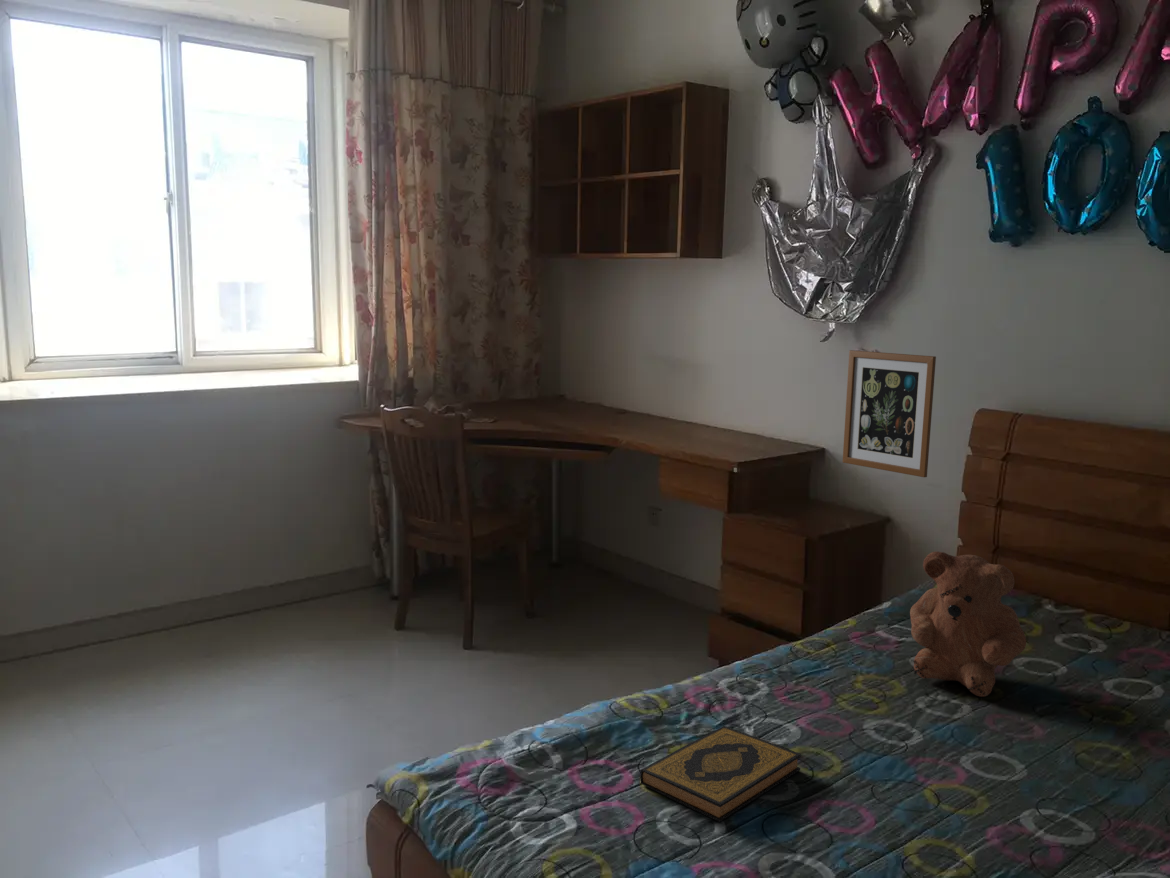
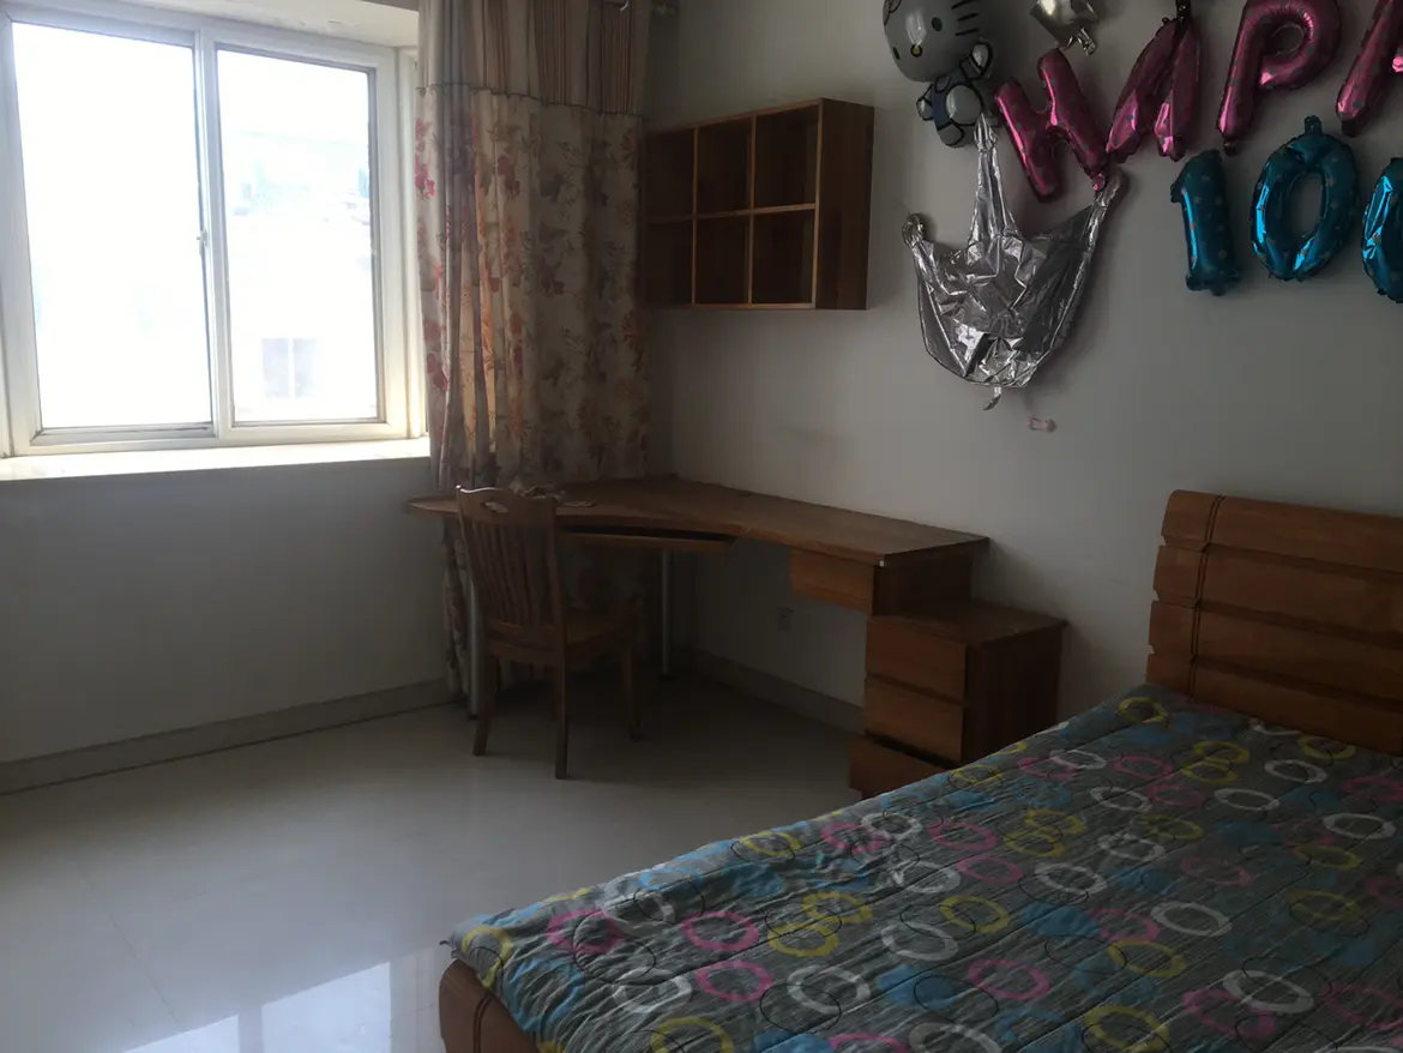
- hardback book (721, 768)
- teddy bear (964, 618)
- wall art (887, 411)
